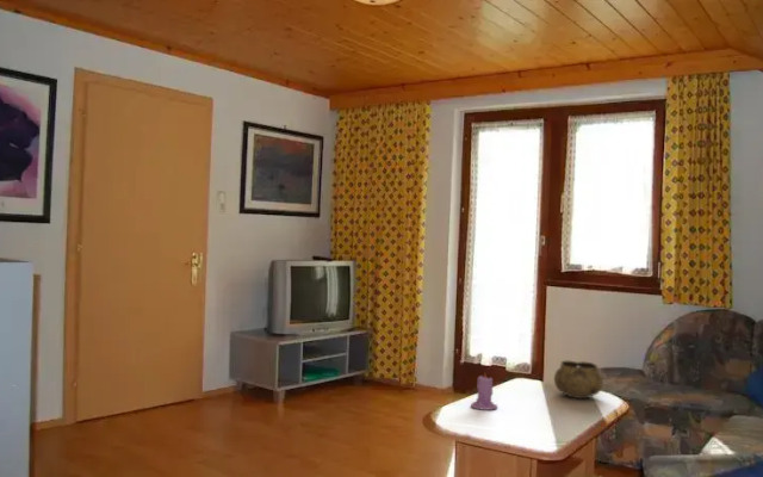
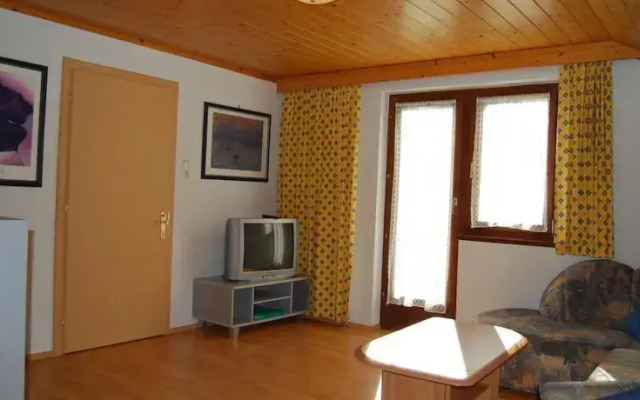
- candle (484, 389)
- decorative bowl (578, 379)
